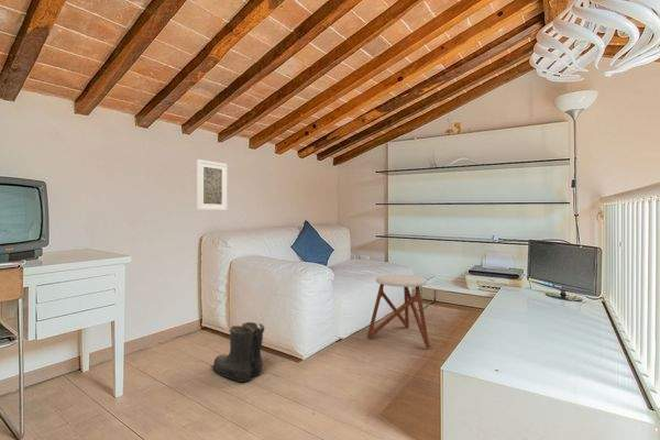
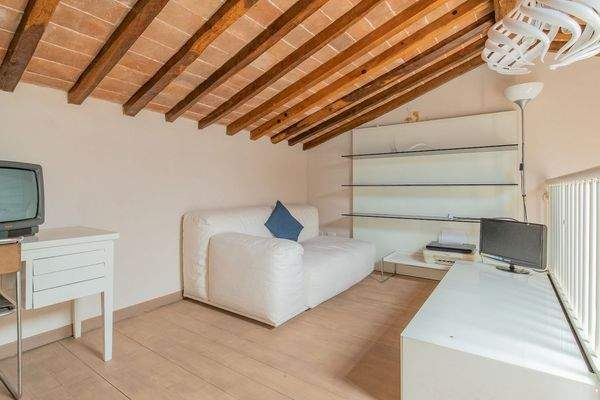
- stool (404, 308)
- boots (239, 346)
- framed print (212, 186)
